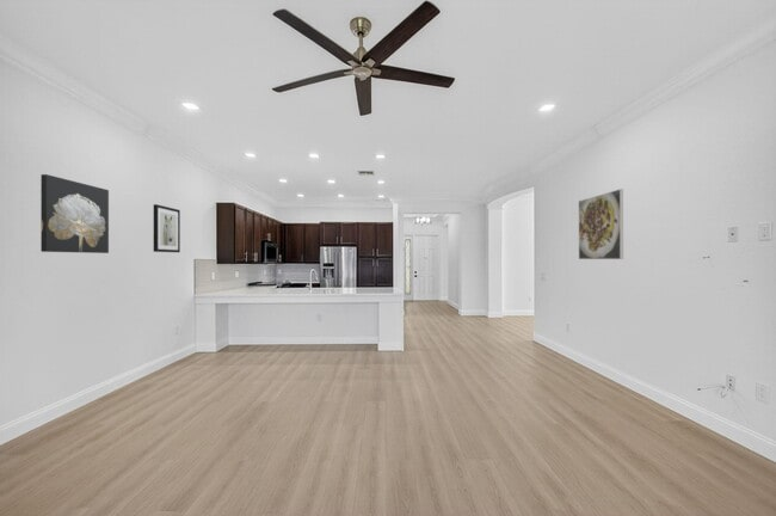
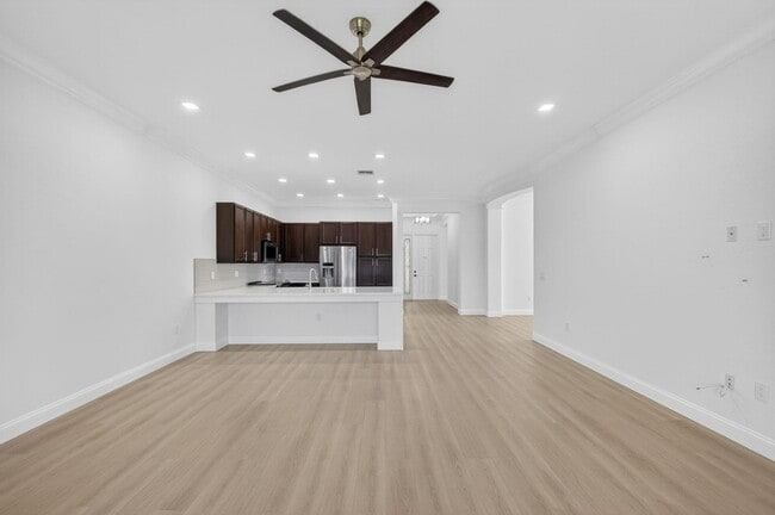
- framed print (598, 227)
- wall art (167, 229)
- wall art (78, 217)
